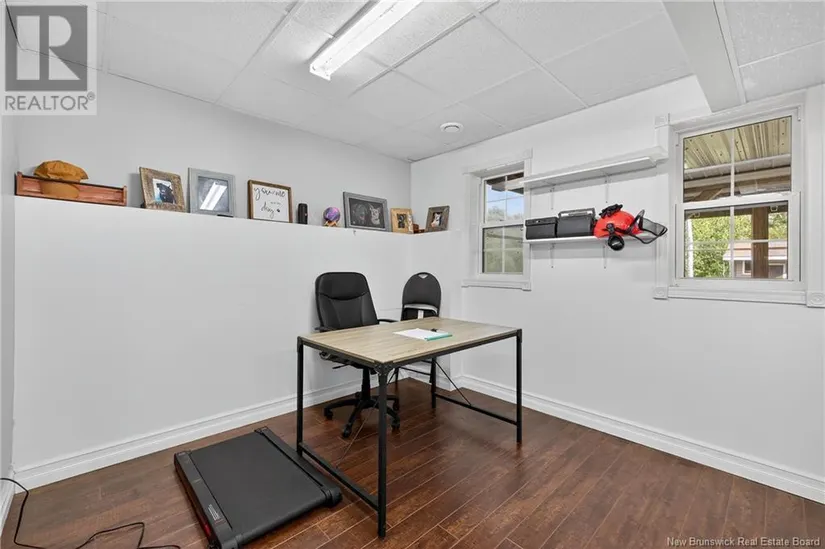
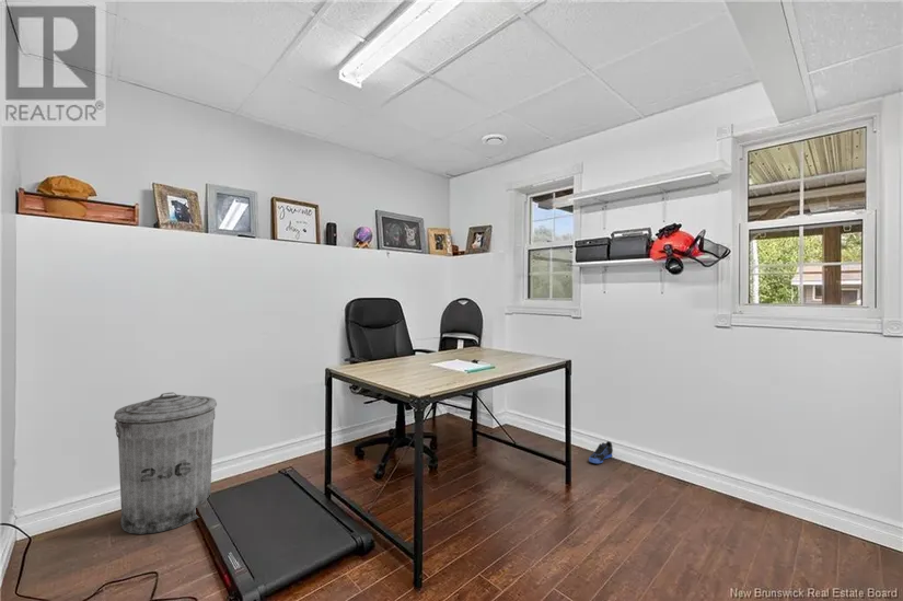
+ sneaker (600, 451)
+ trash can (167, 452)
